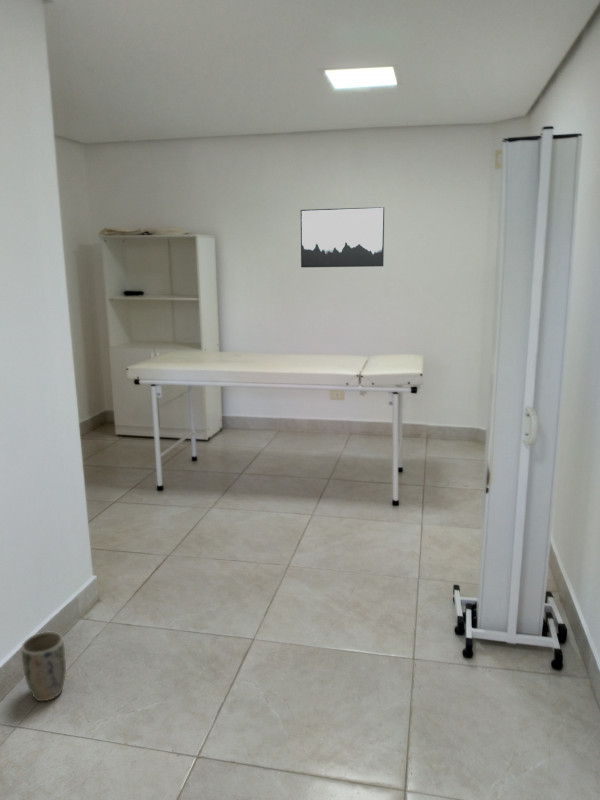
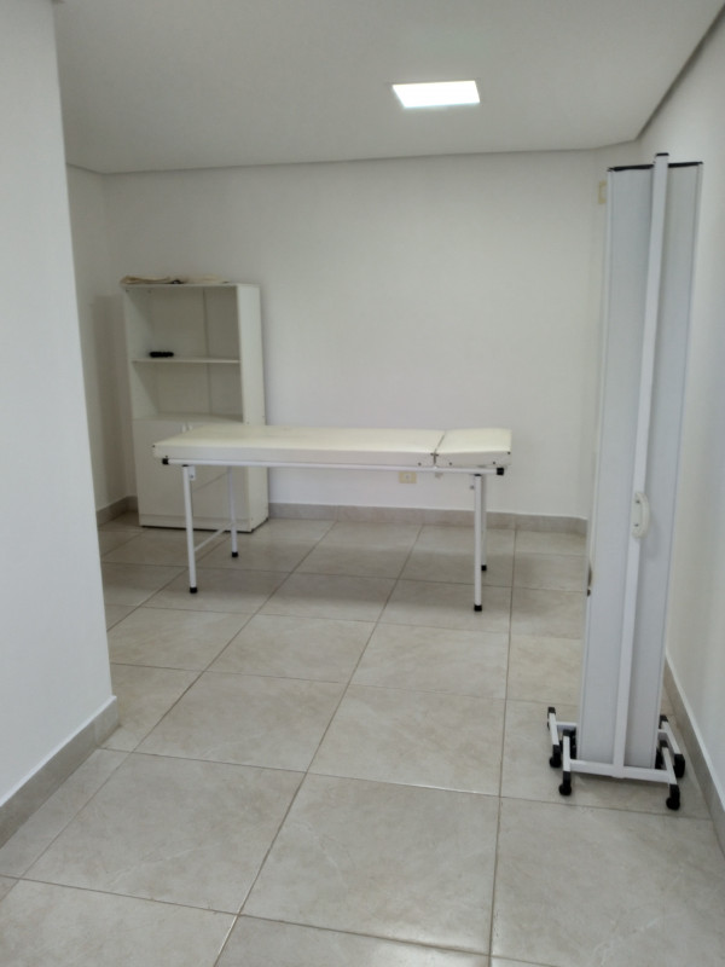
- plant pot (44, 667)
- wall art (341, 238)
